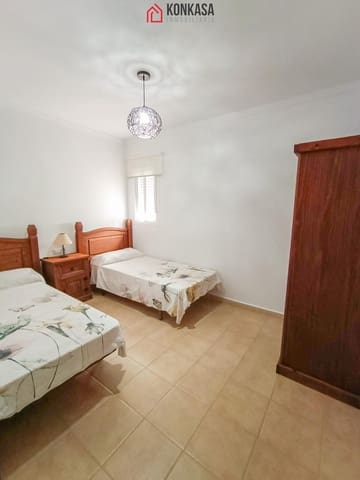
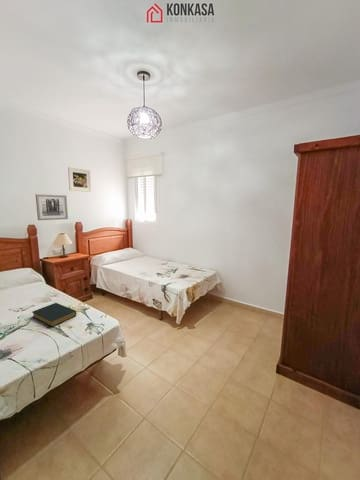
+ wall art (52, 207)
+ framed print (80, 180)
+ hardback book (54, 313)
